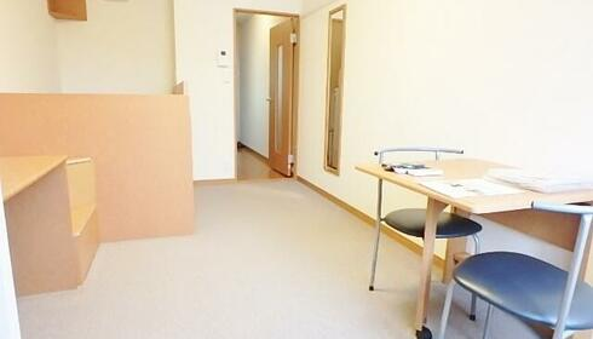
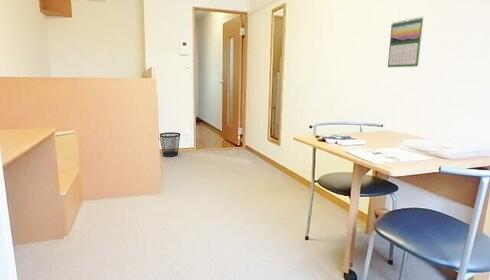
+ wastebasket (170, 144)
+ calendar (404, 43)
